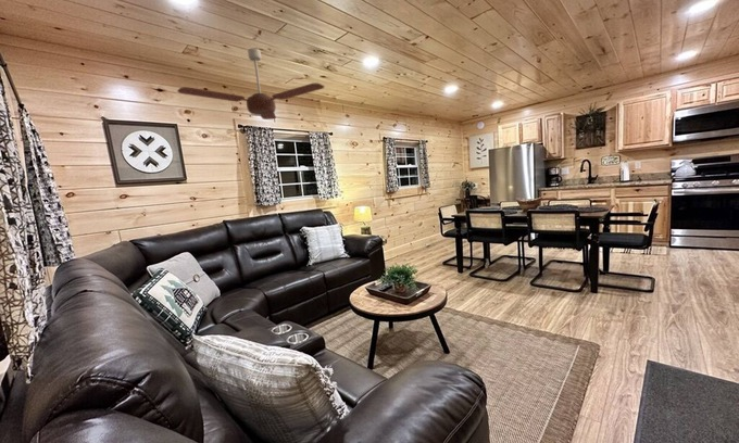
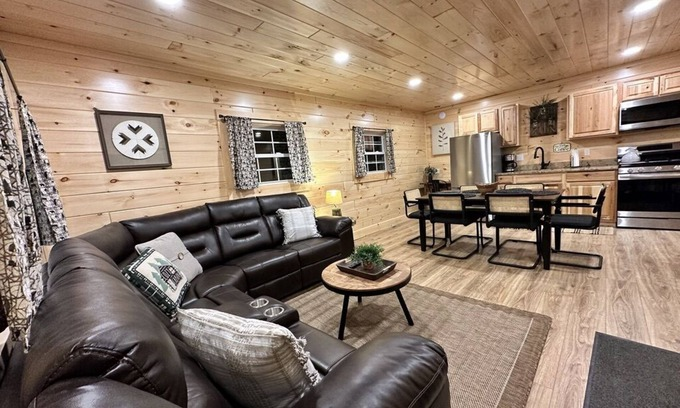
- ceiling fan (258, 85)
